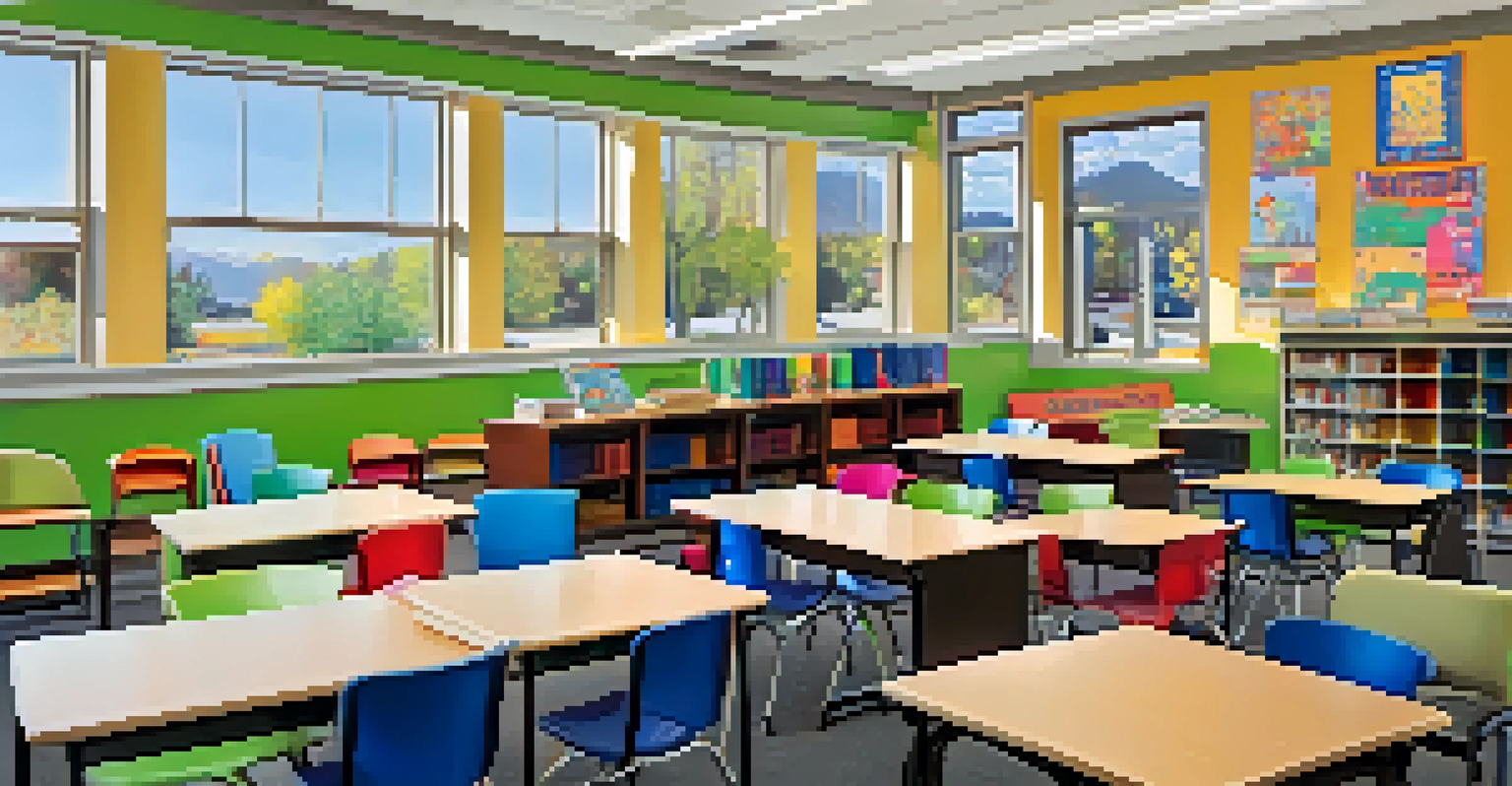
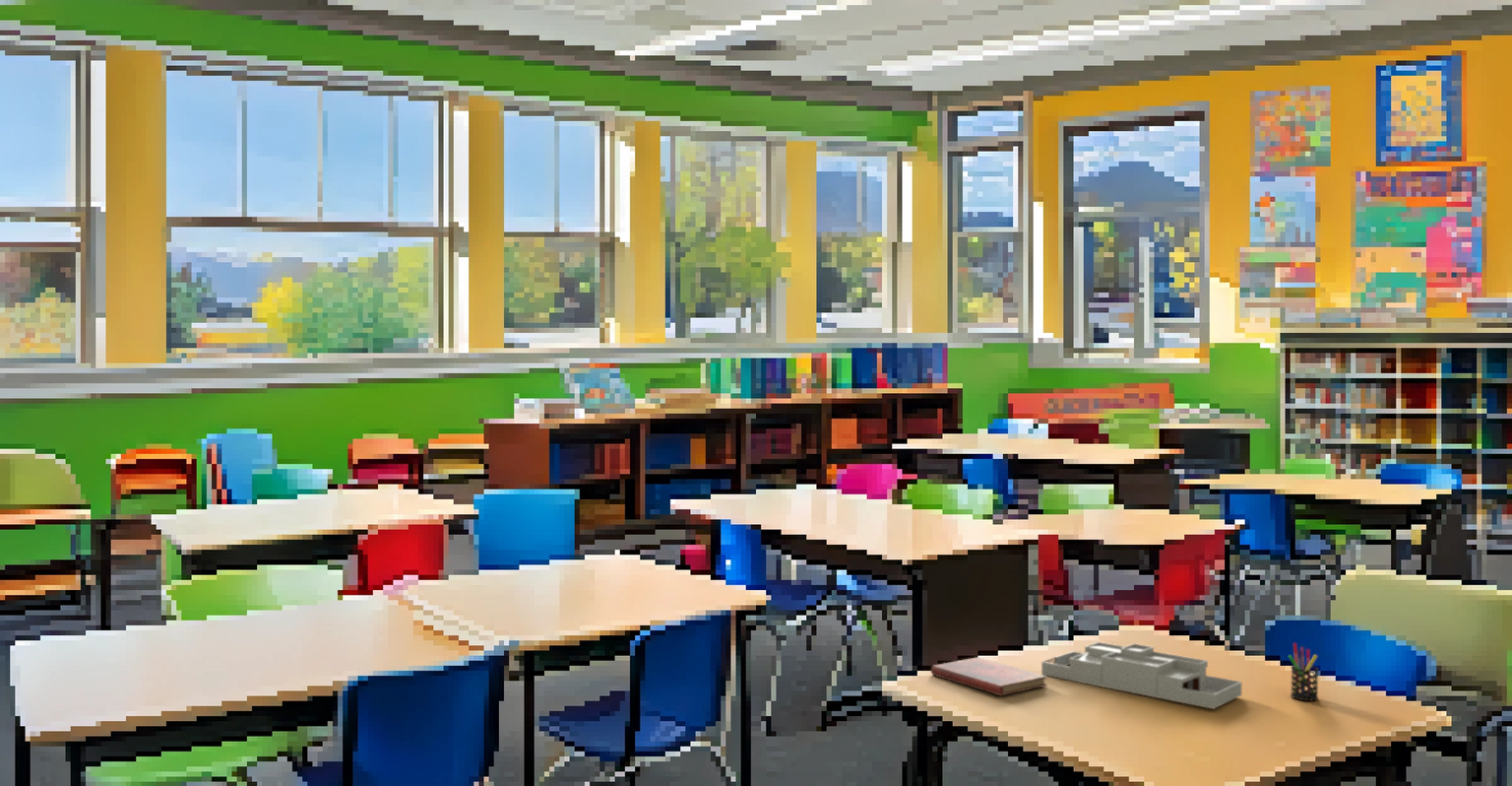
+ diary (987, 676)
+ pen holder (1300, 671)
+ desk organizer (1138, 668)
